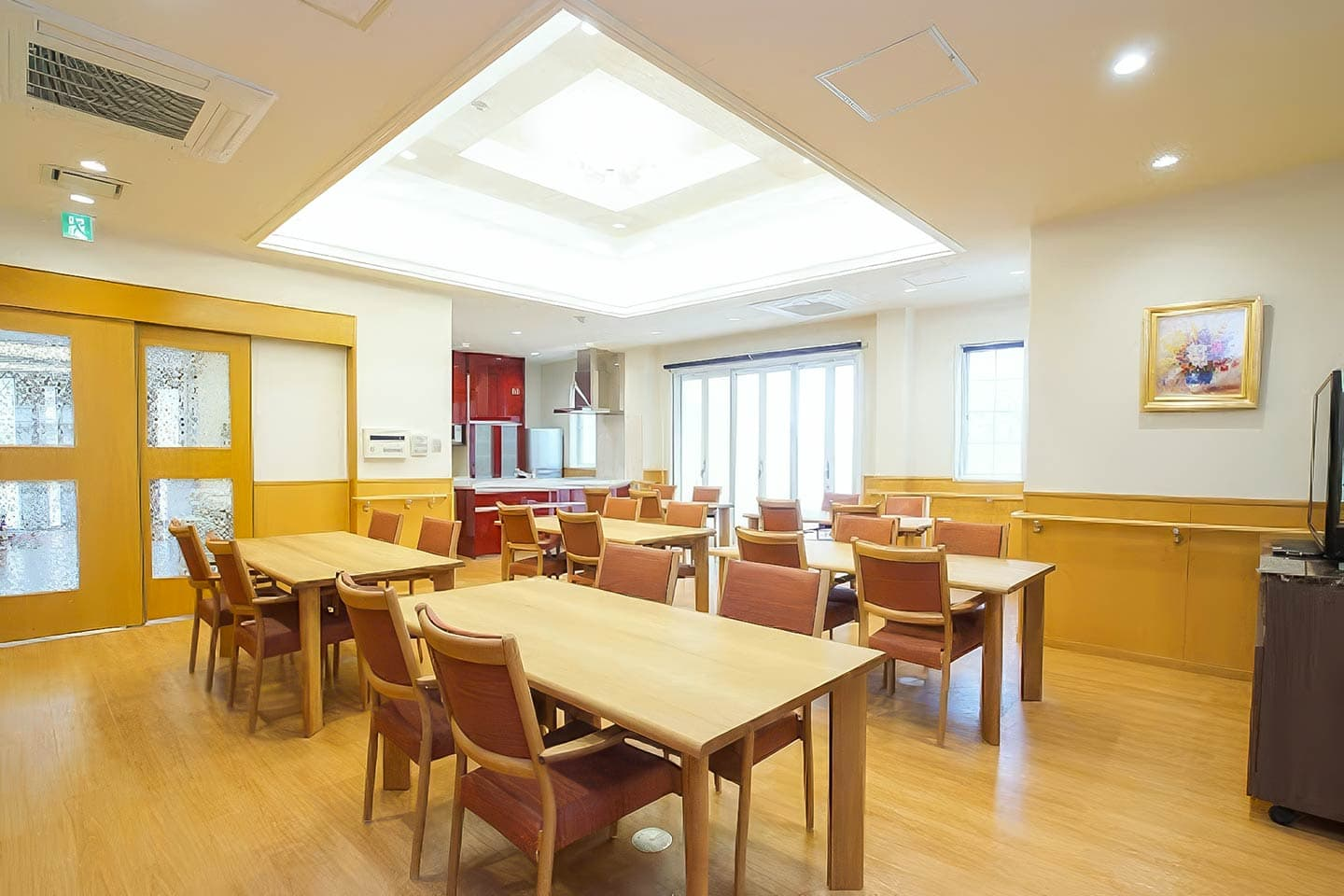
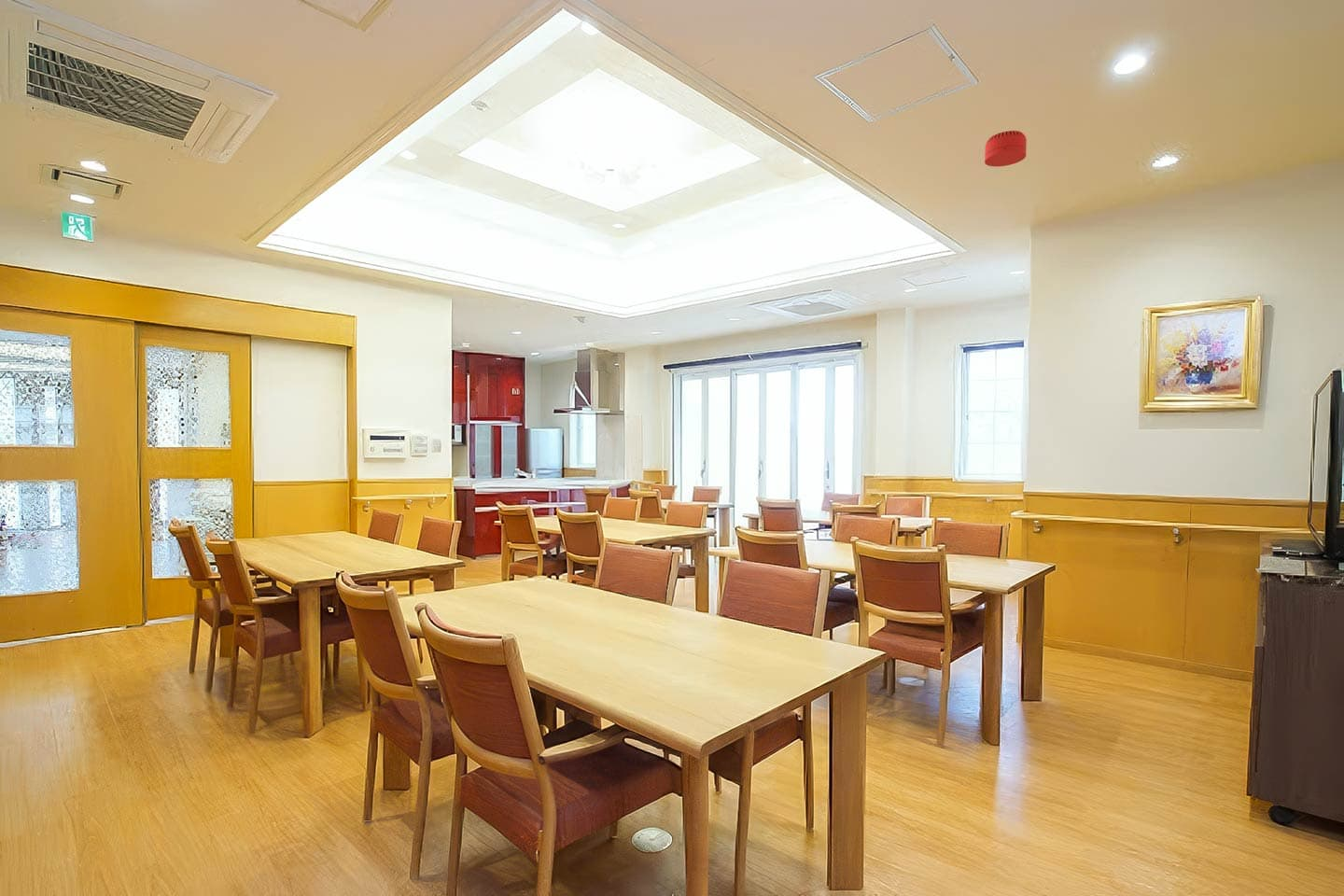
+ smoke detector (1005, 147)
